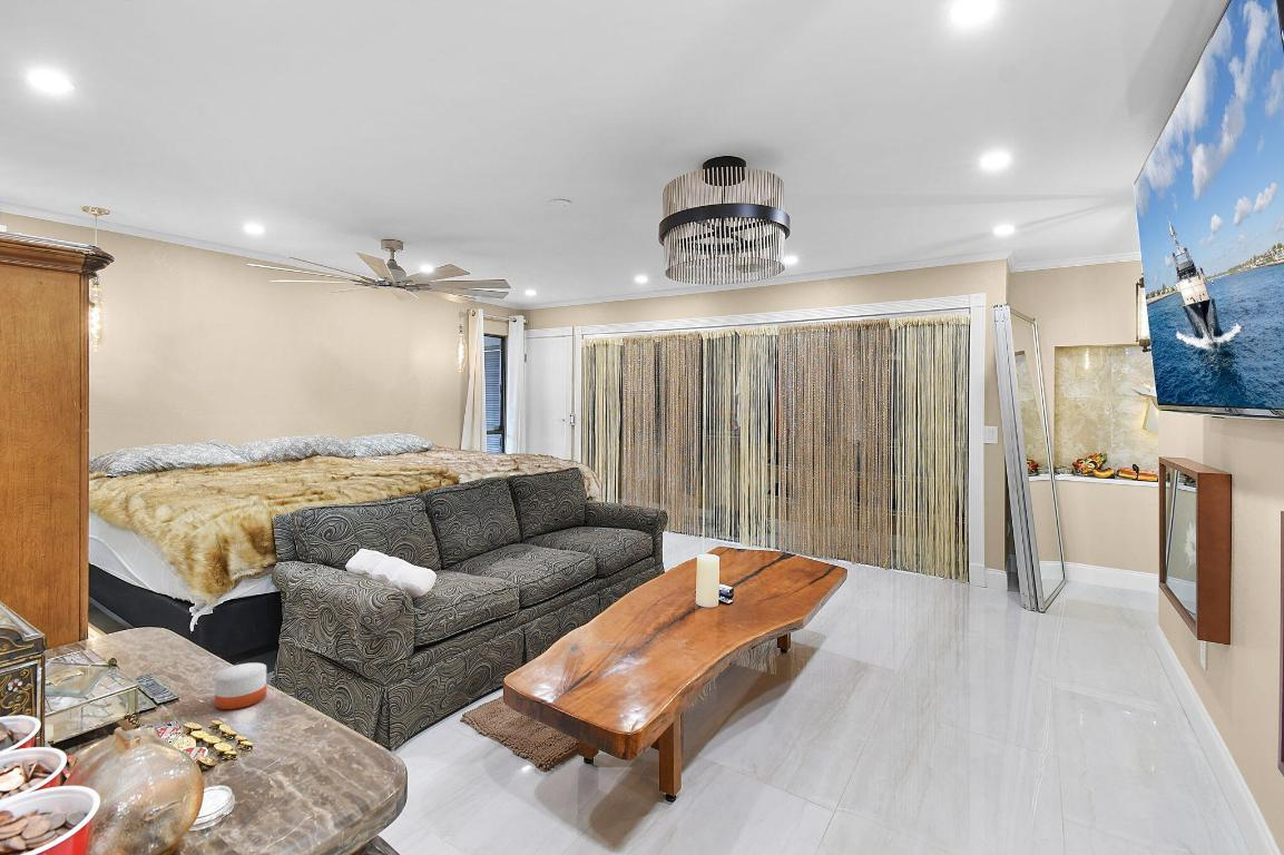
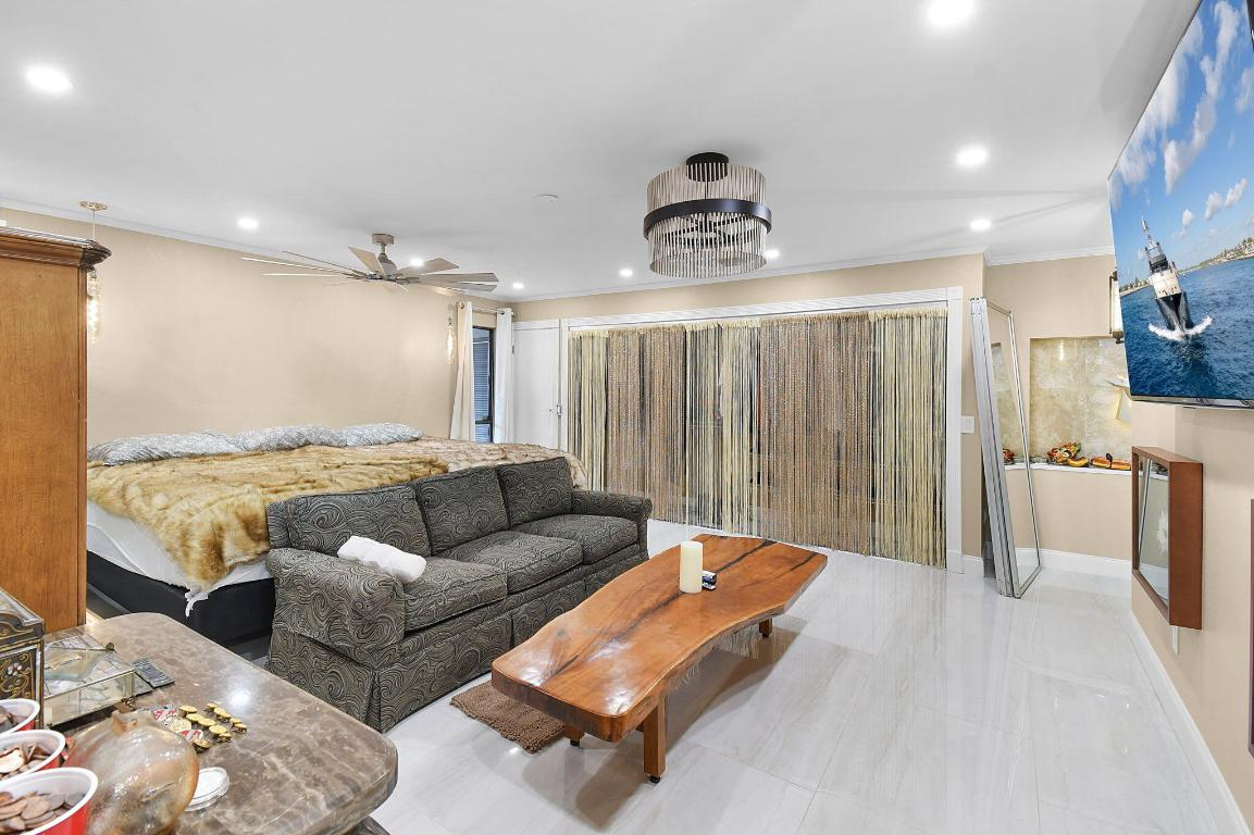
- candle (241, 669)
